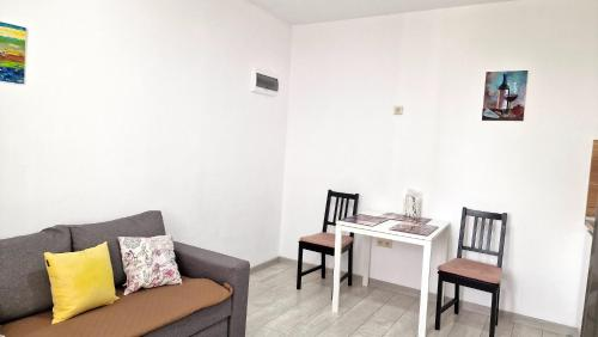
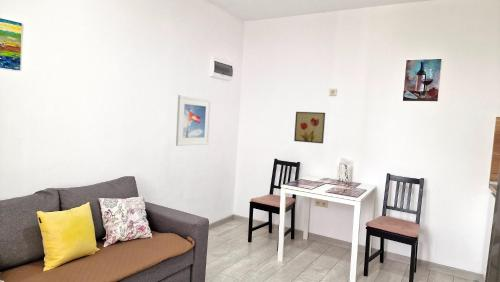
+ wall art (309, 127)
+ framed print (194, 121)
